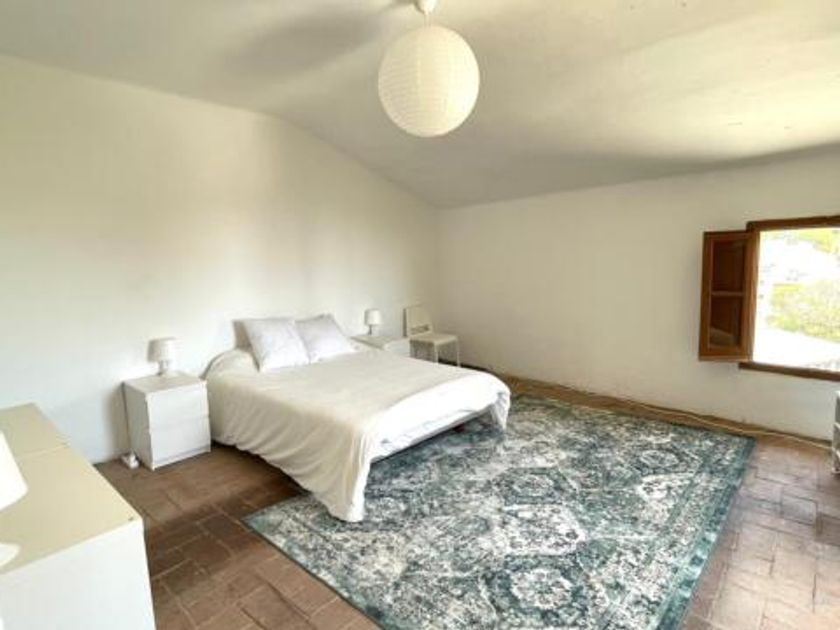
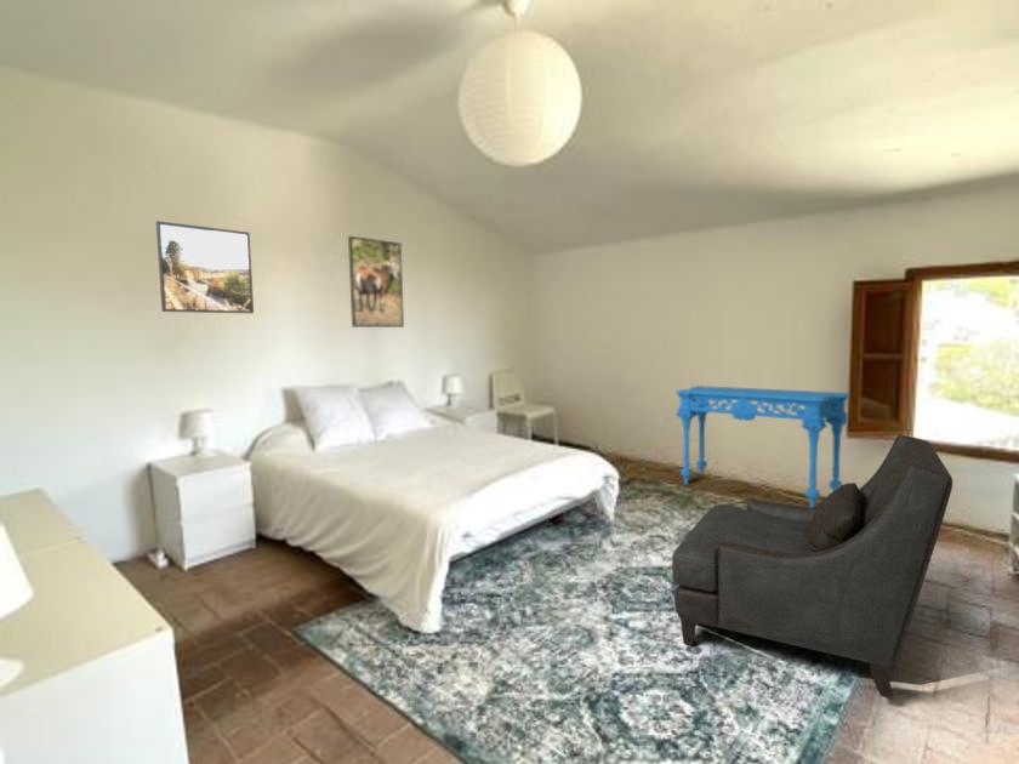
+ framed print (376, 283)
+ armchair (801, 536)
+ console table (751, 420)
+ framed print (207, 269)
